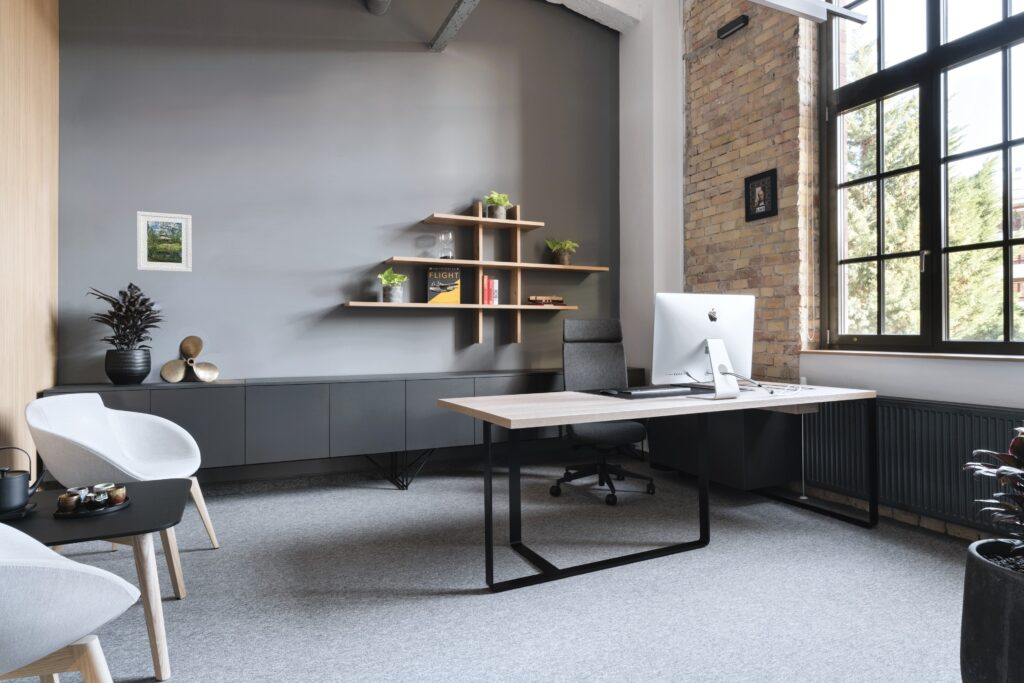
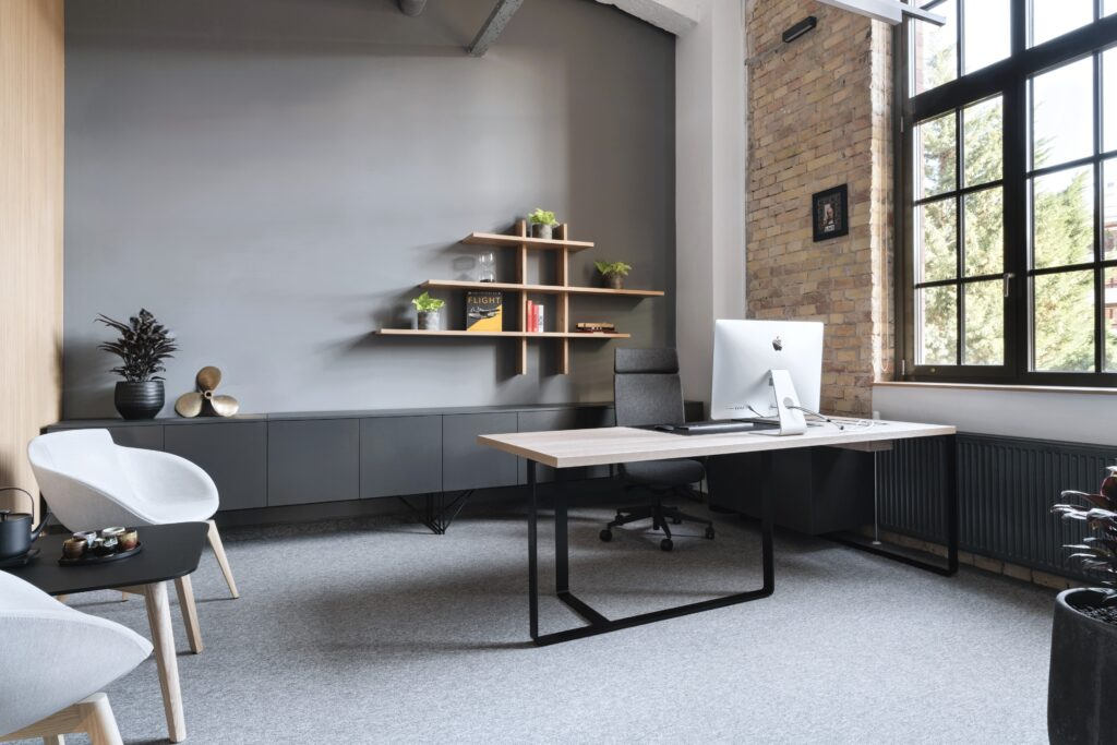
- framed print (164, 242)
